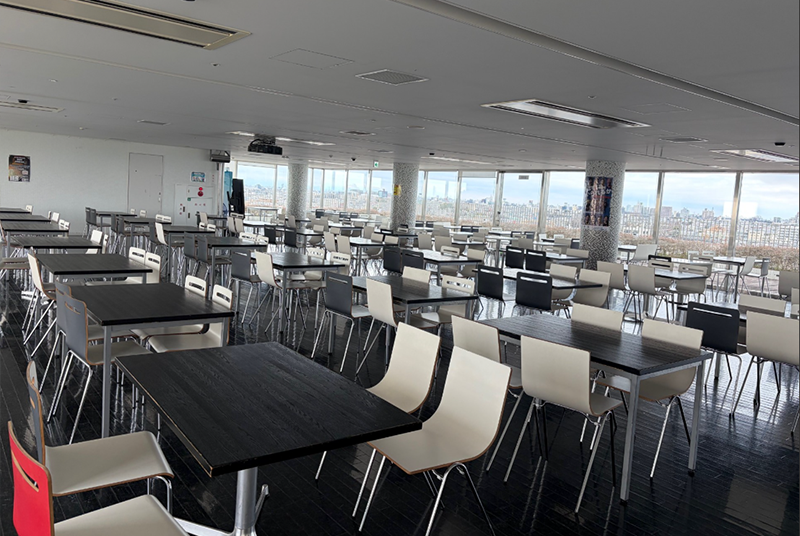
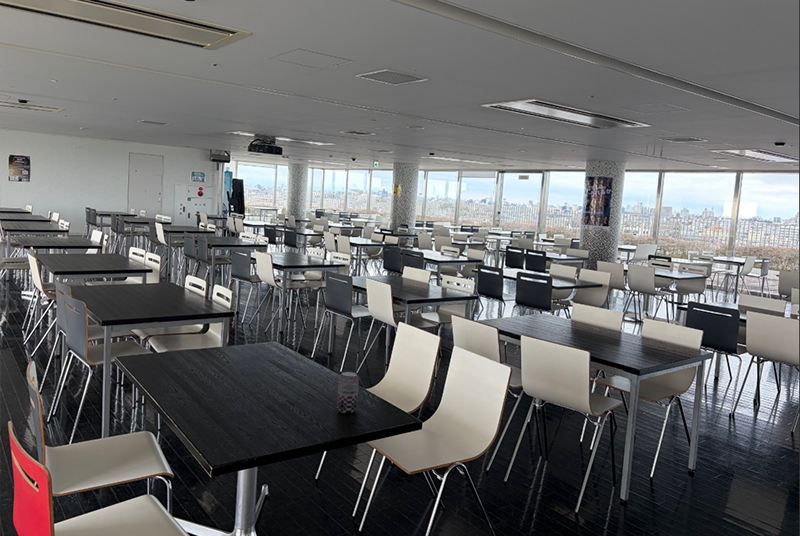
+ beer can (347, 392)
